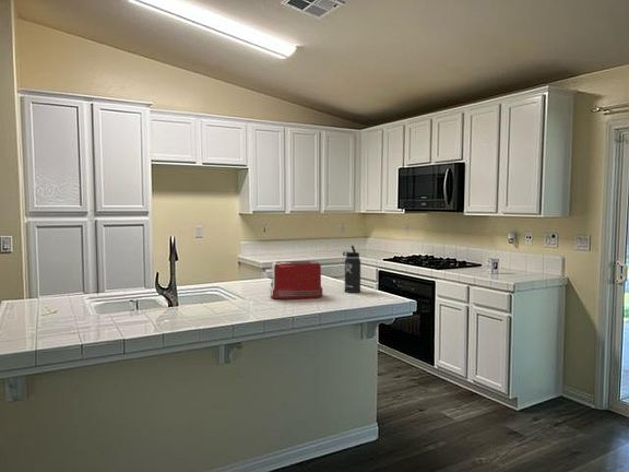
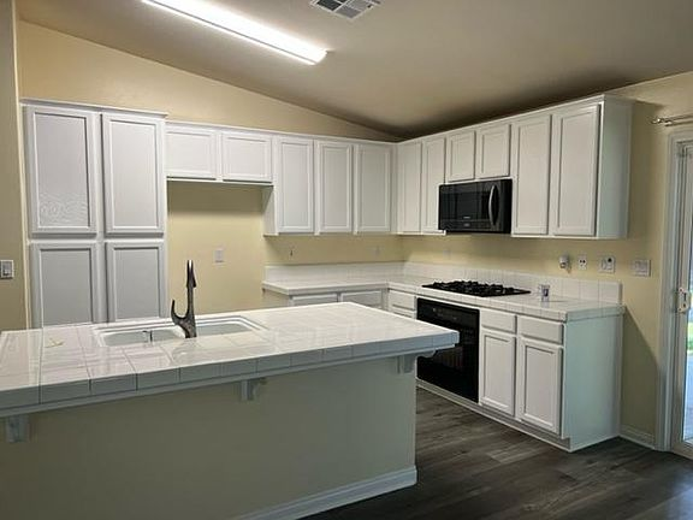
- thermos bottle (351, 268)
- toaster (296, 279)
